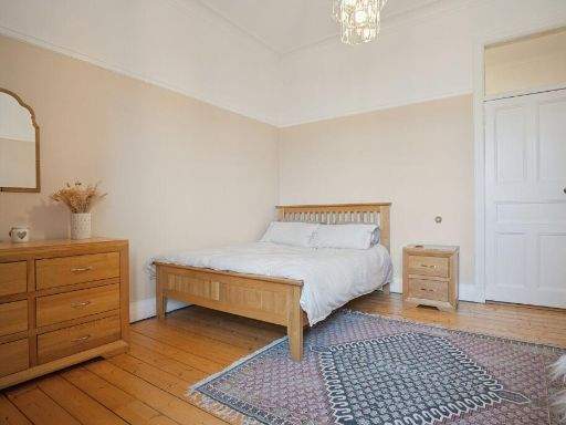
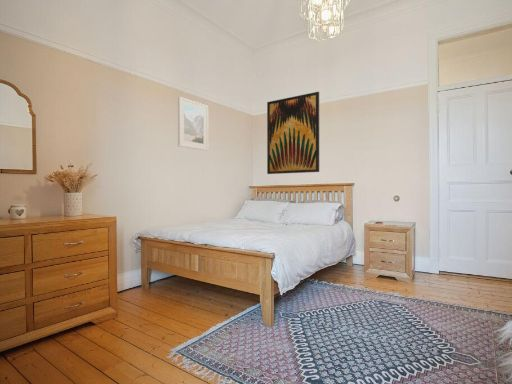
+ wall art (291, 135)
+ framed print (193, 125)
